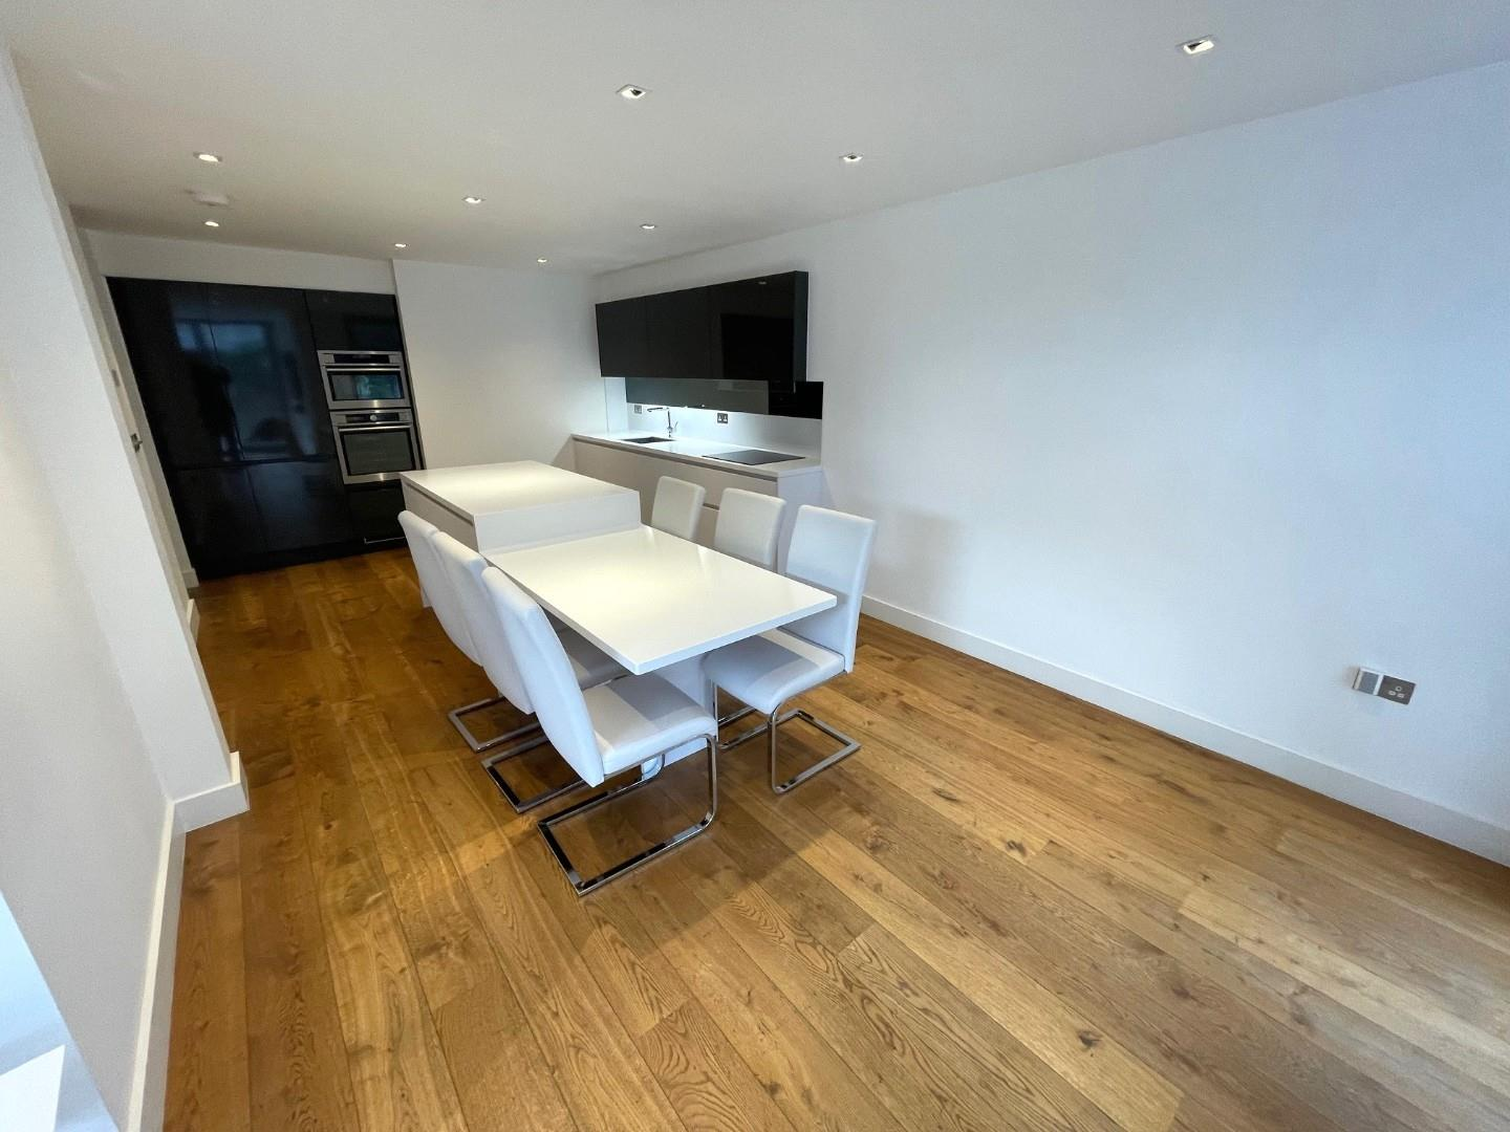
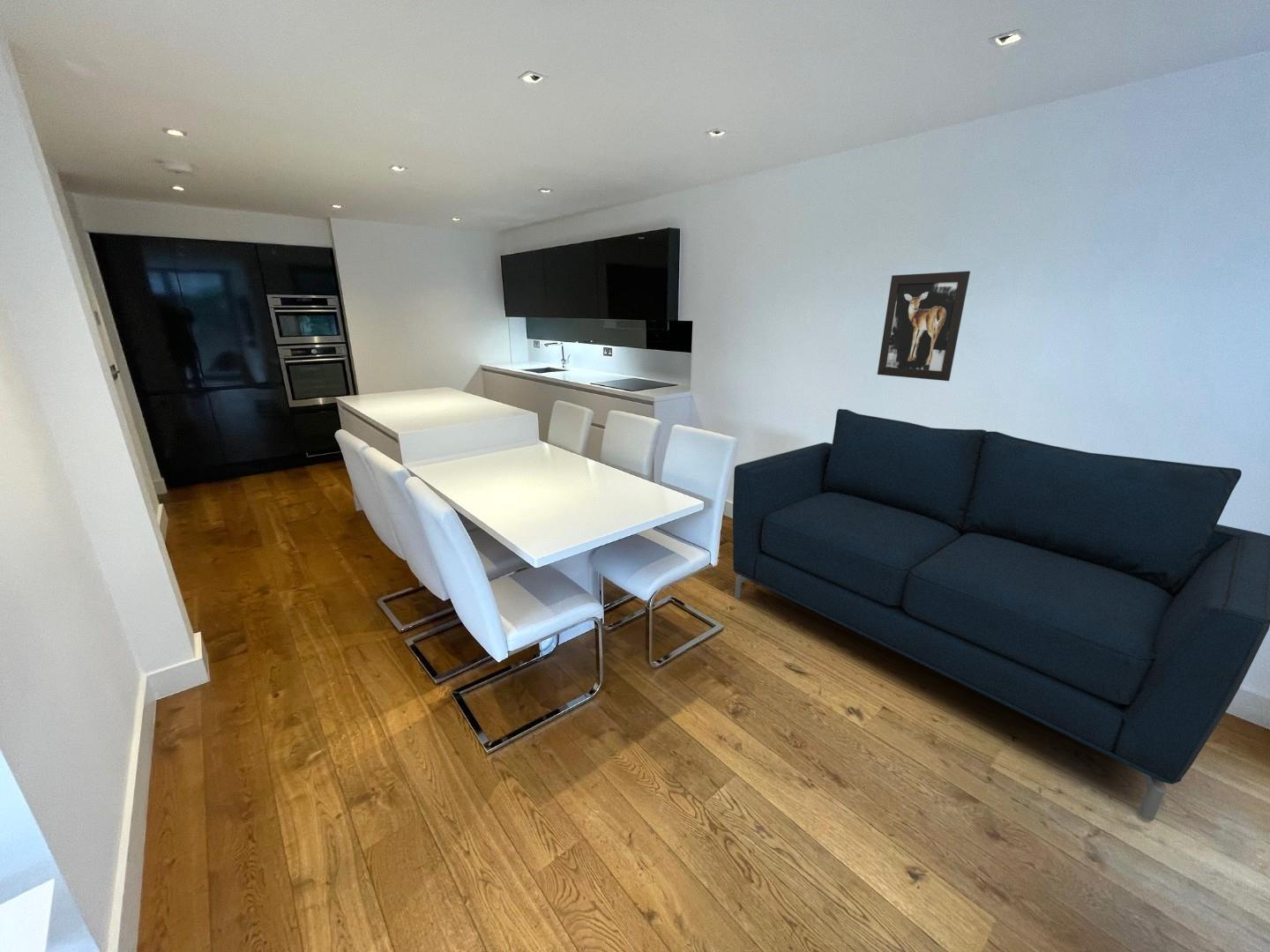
+ sofa (944, 547)
+ wall art (920, 327)
